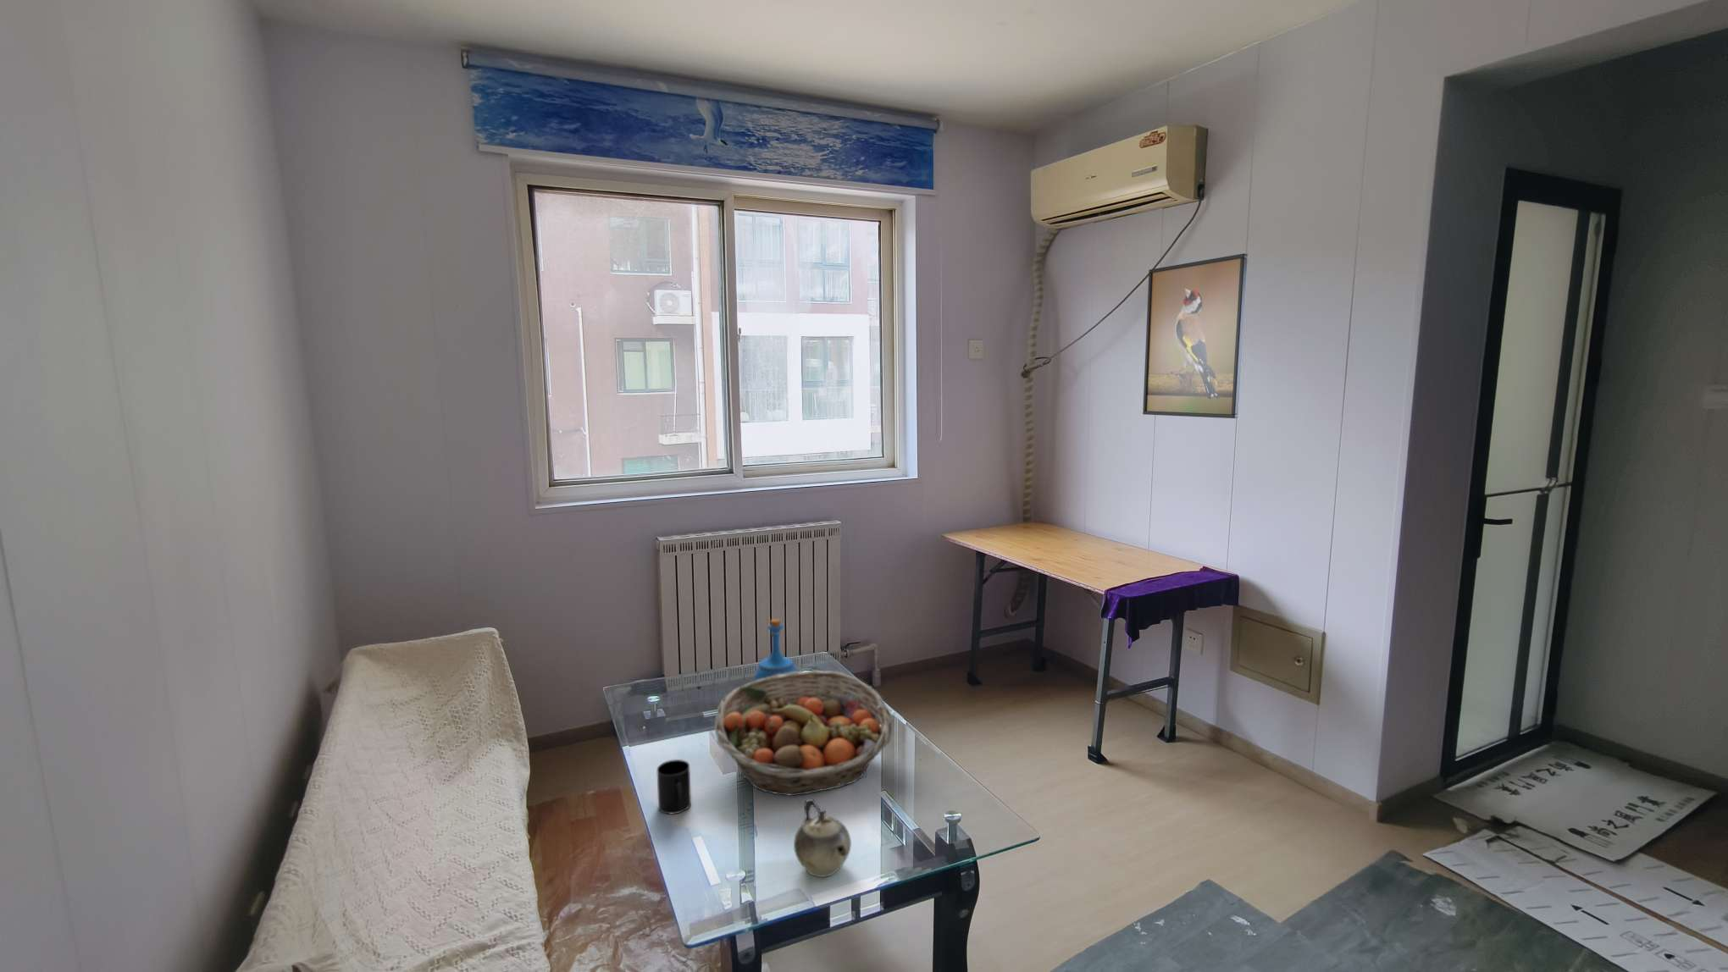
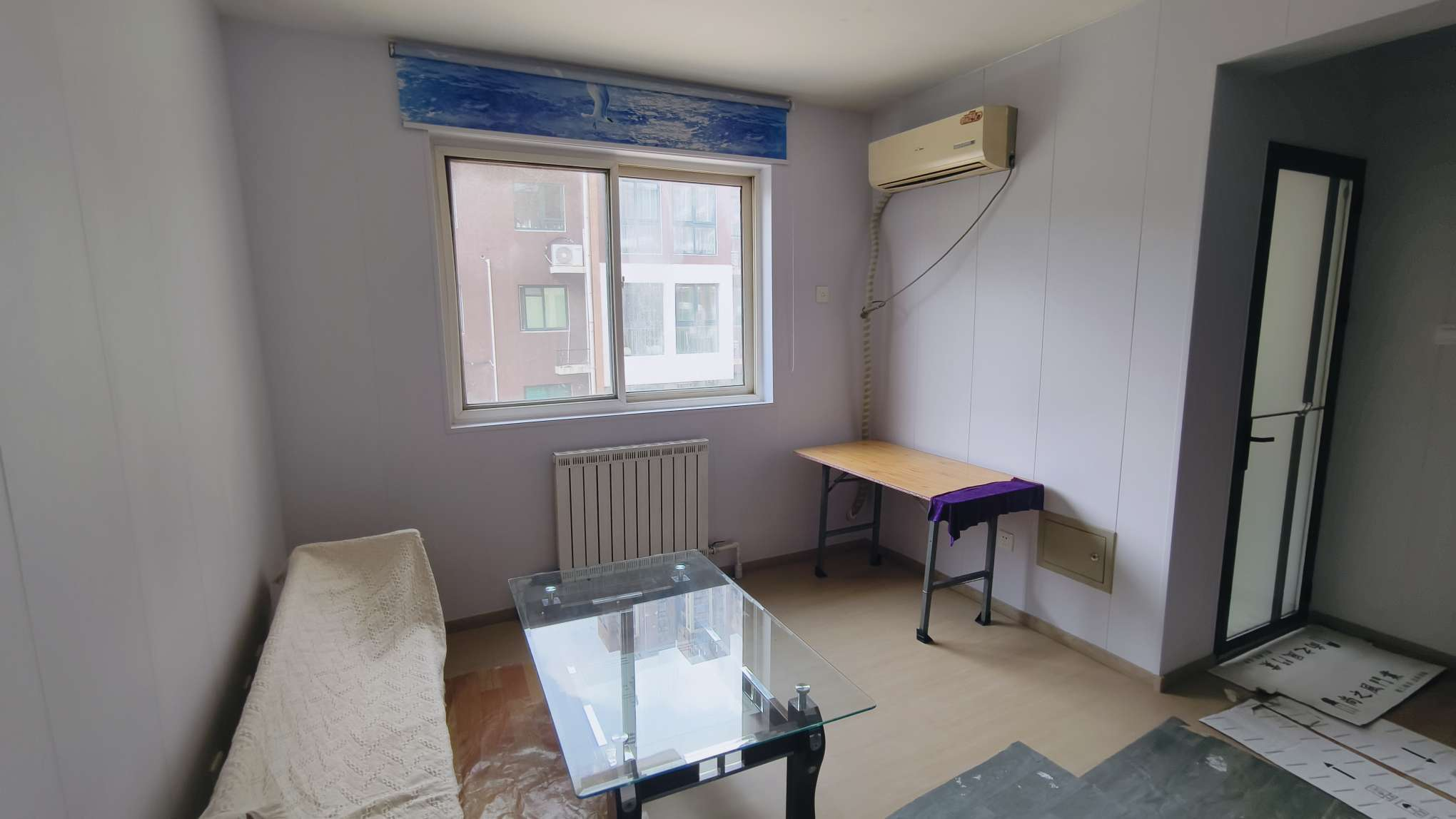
- bottle (776, 663)
- mug (675, 789)
- fruit basket (803, 731)
- teapot (824, 840)
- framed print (1190, 339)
